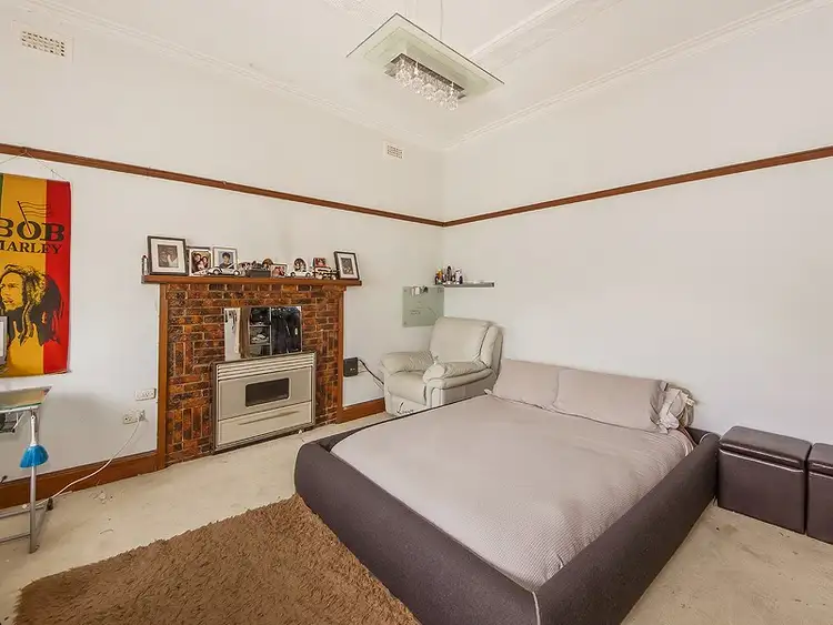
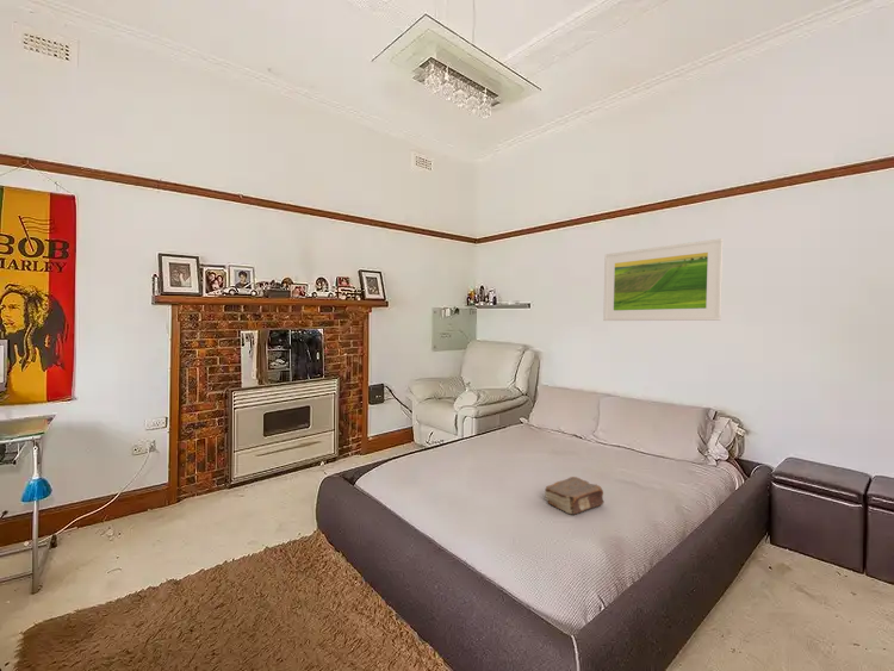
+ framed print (657, 284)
+ book (573, 493)
